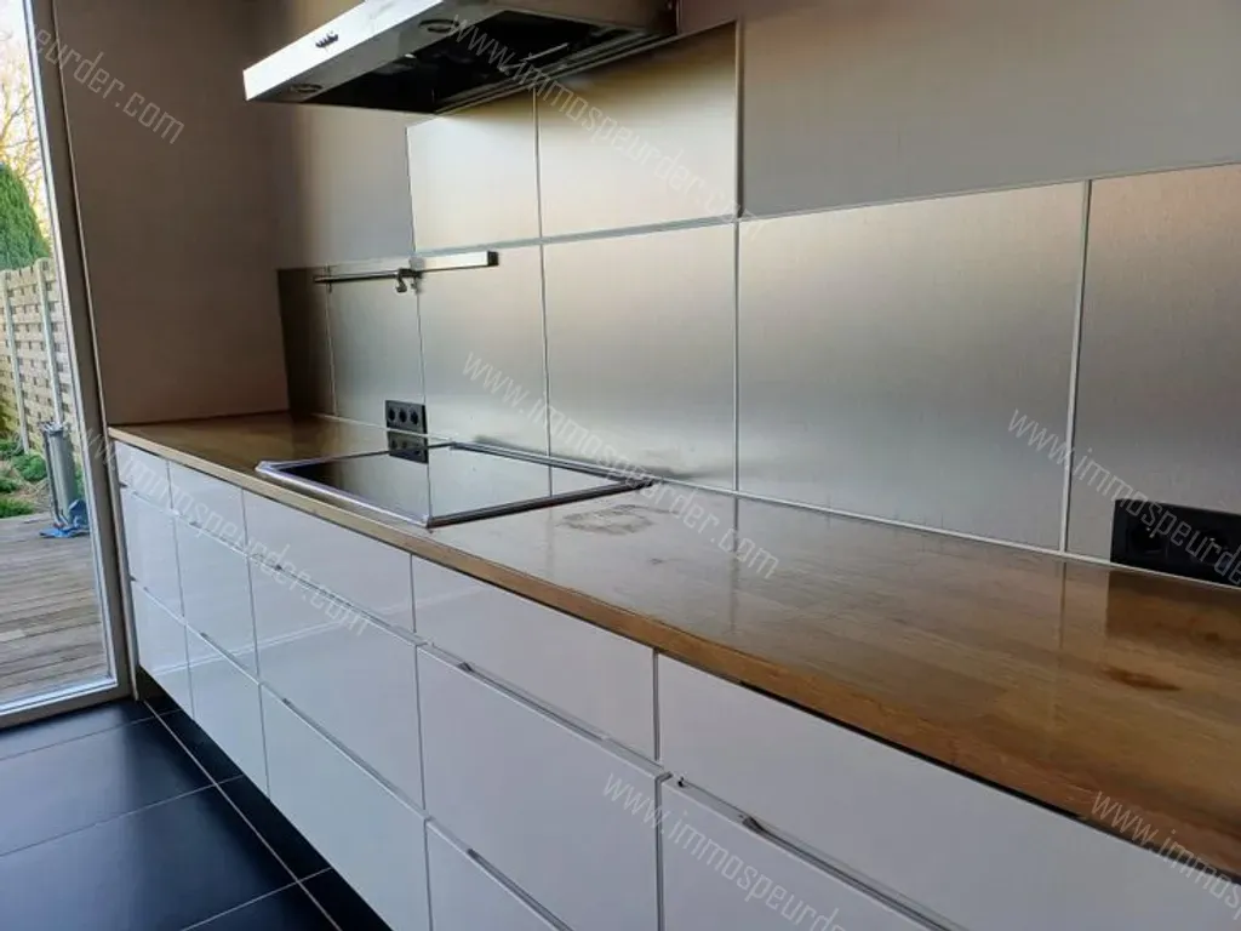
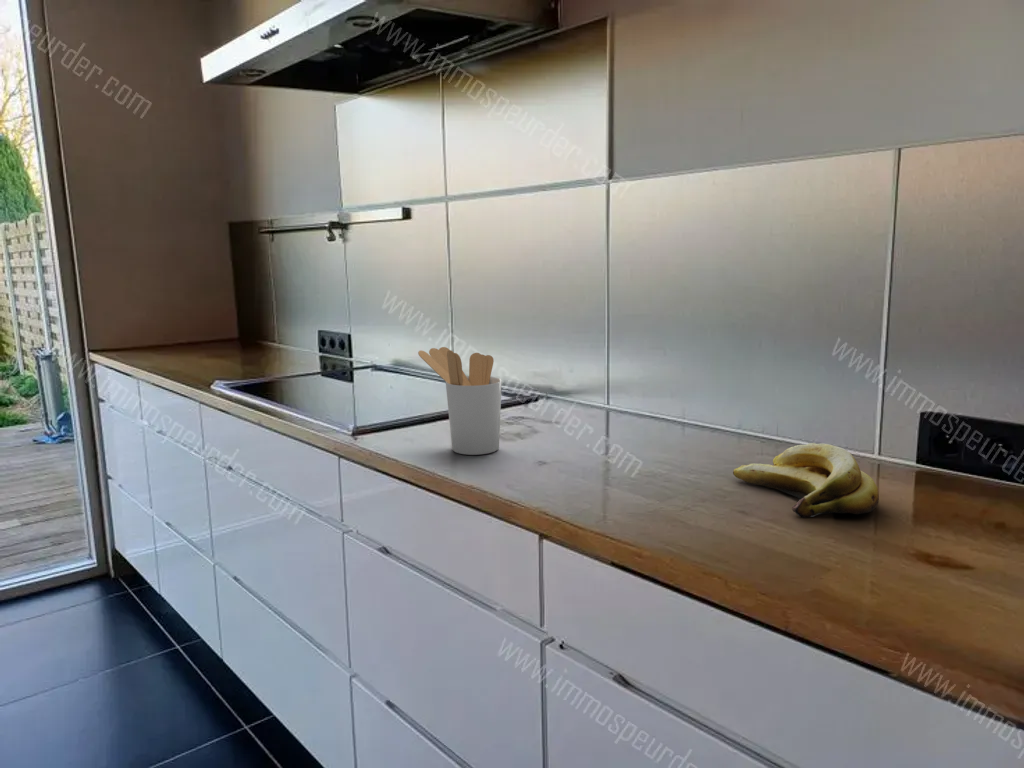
+ banana (800, 473)
+ utensil holder (461, 396)
